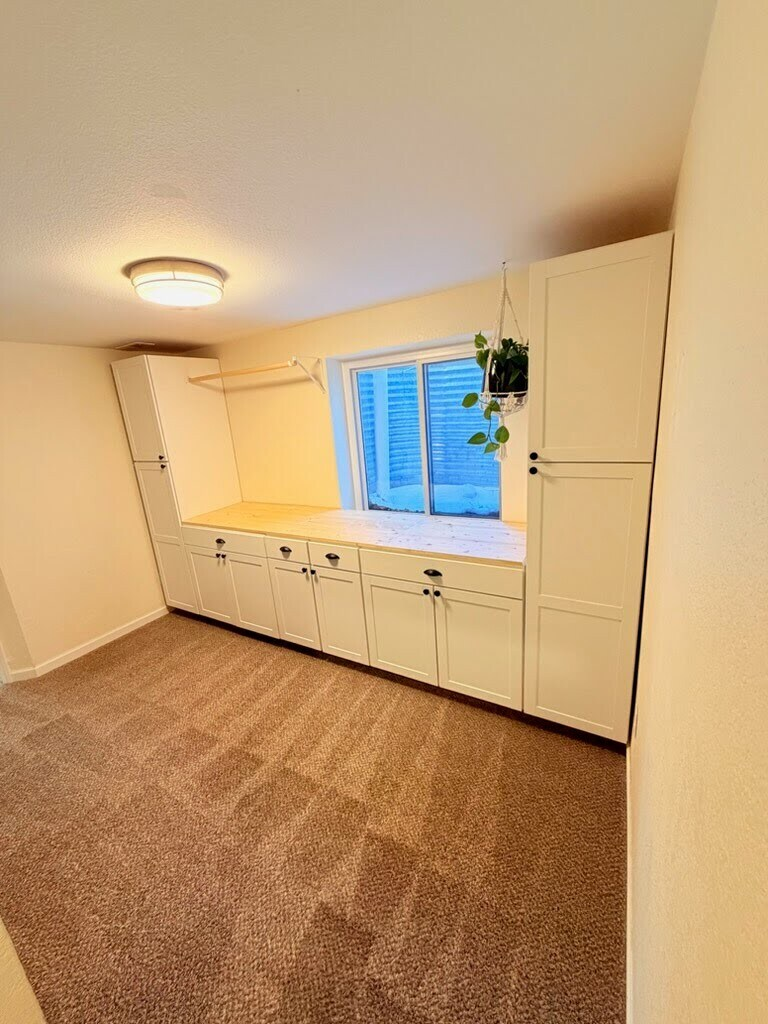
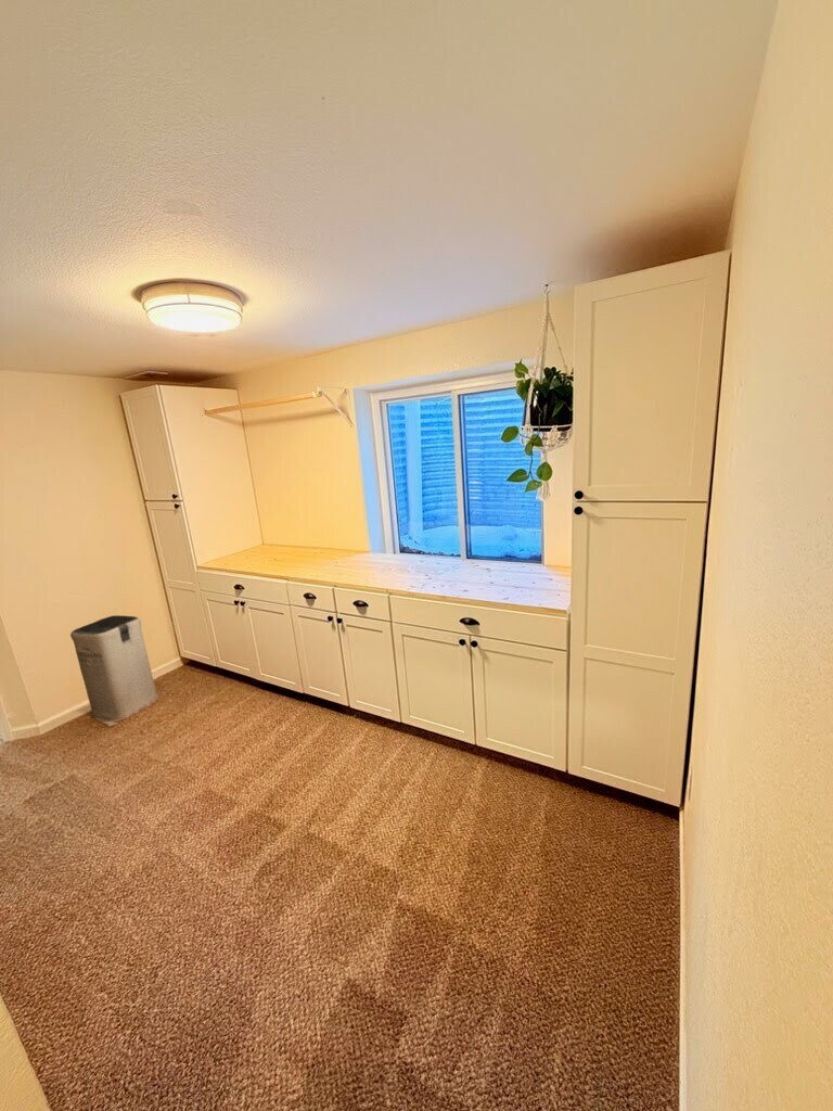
+ laundry basket (115, 665)
